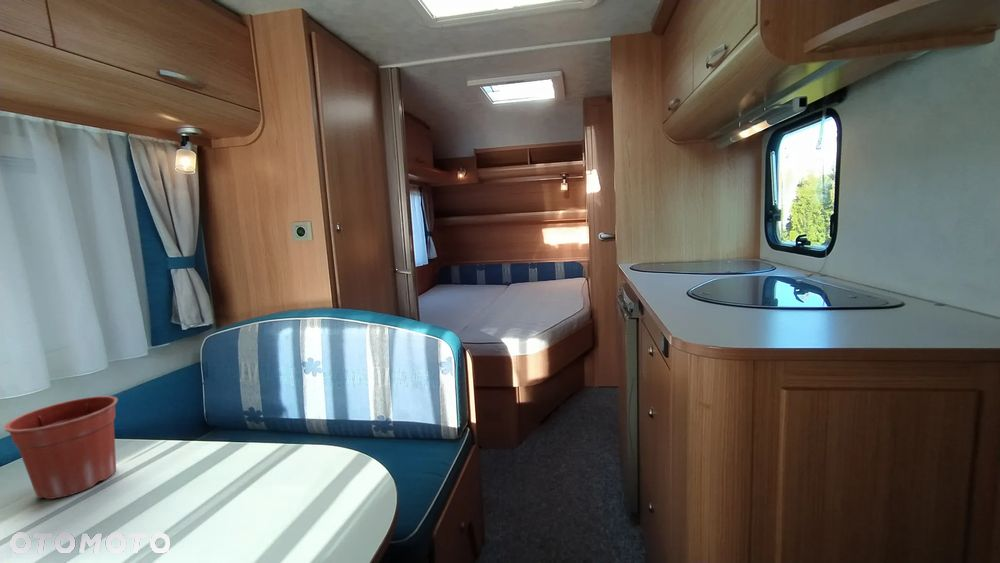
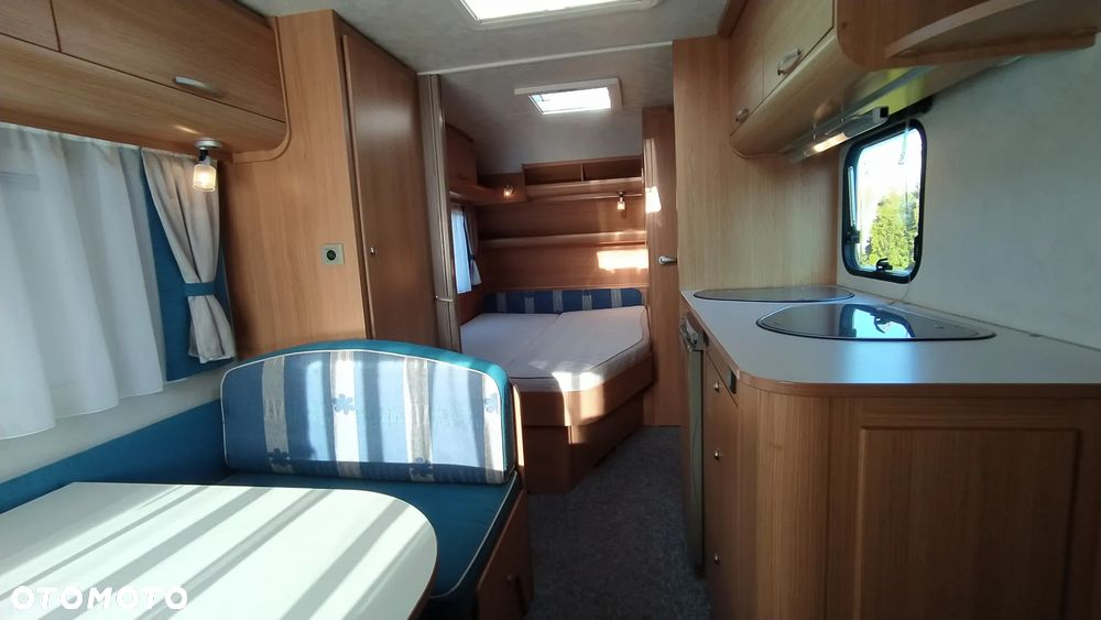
- flower pot (71, 447)
